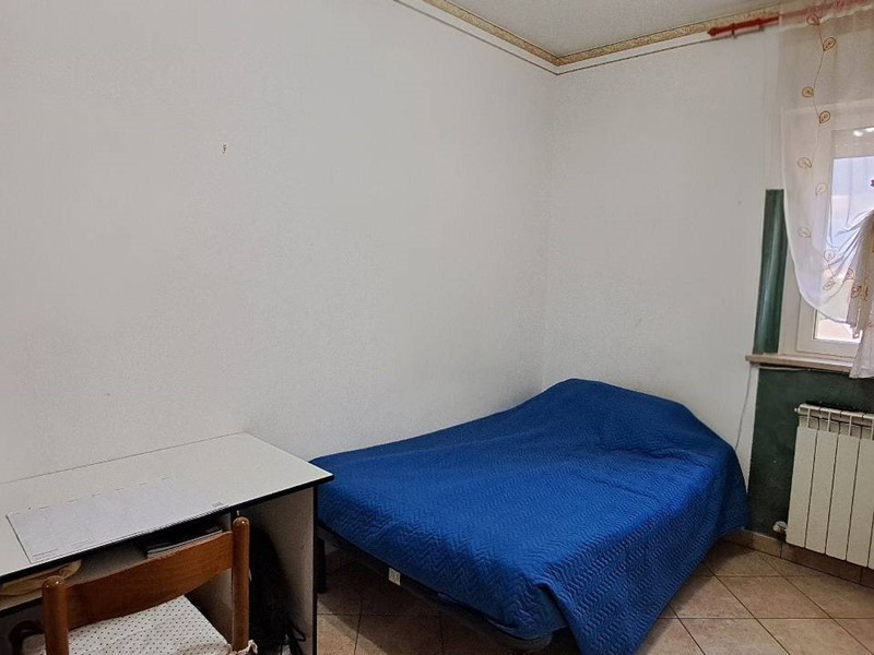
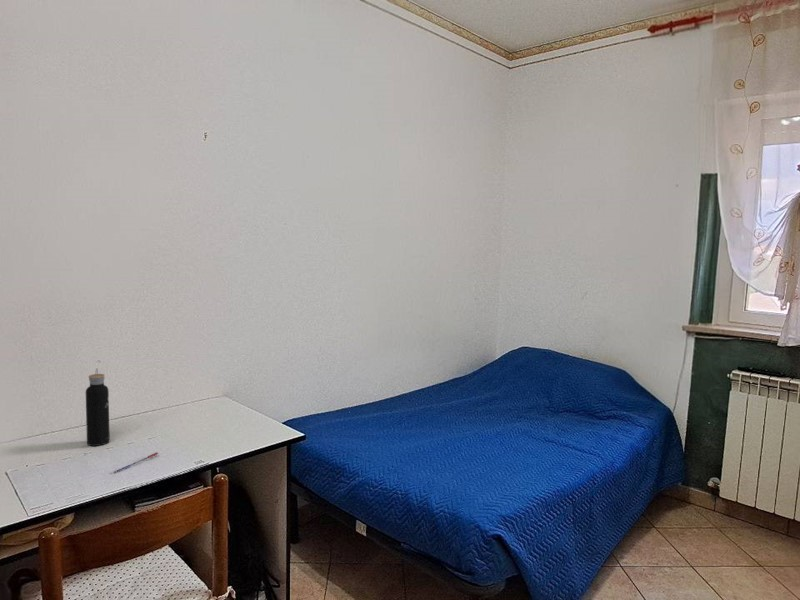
+ water bottle (97, 405)
+ pen (136, 462)
